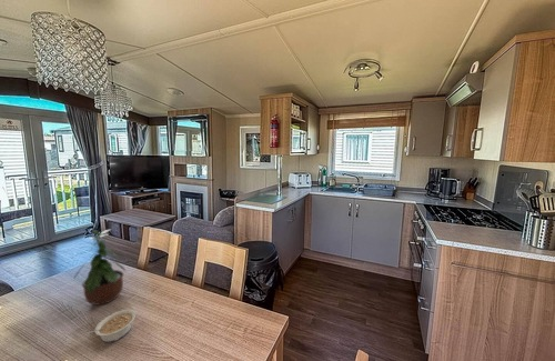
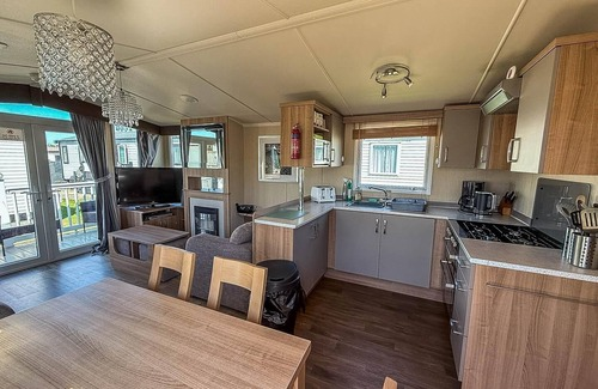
- potted plant (100, 263)
- legume (114, 327)
